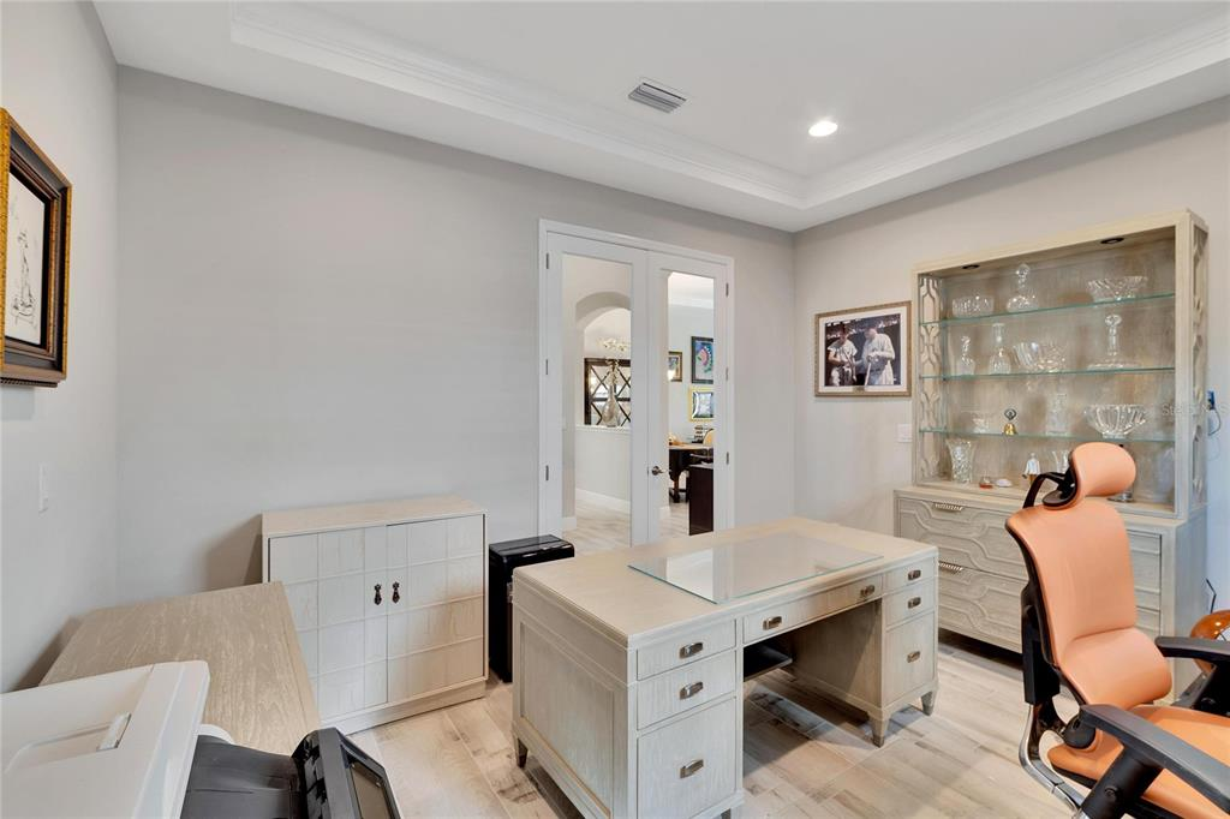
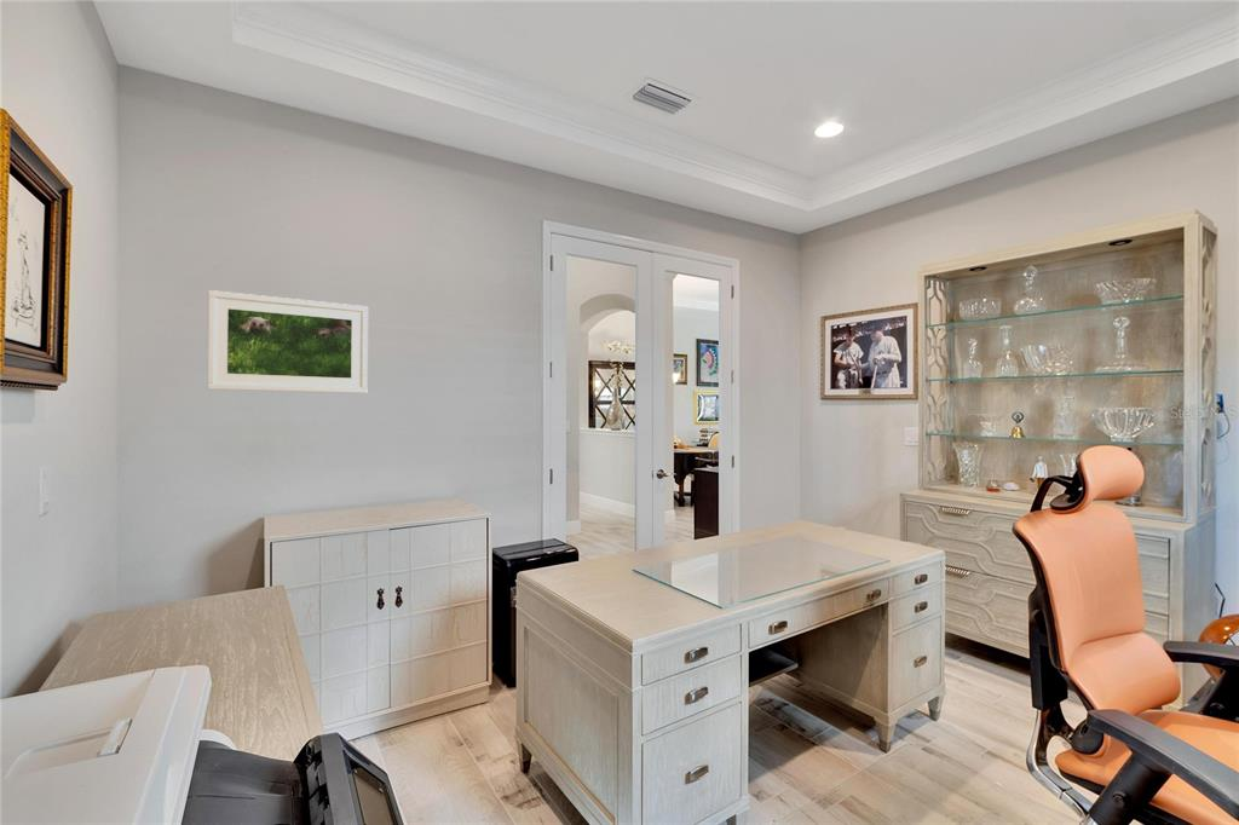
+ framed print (293, 345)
